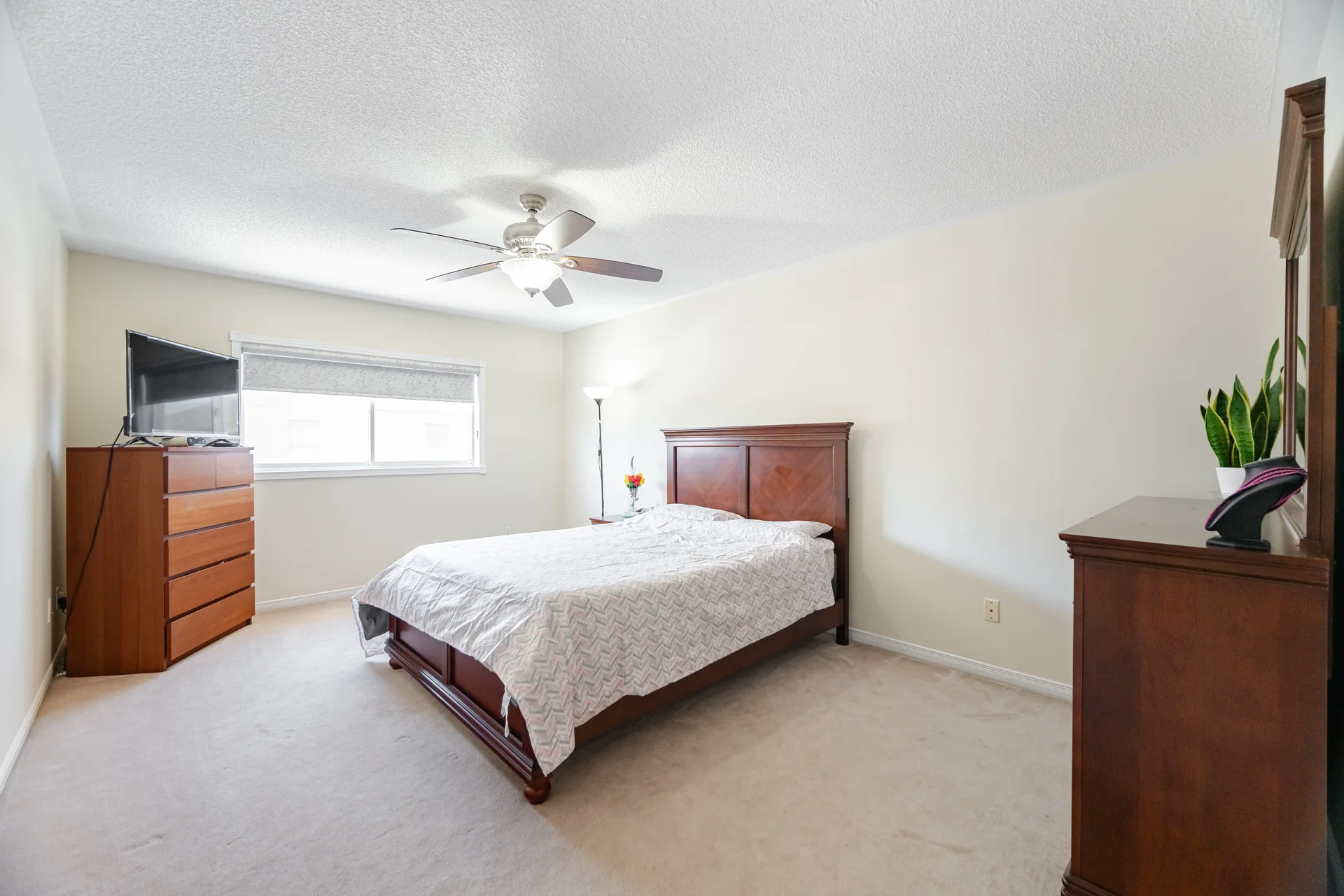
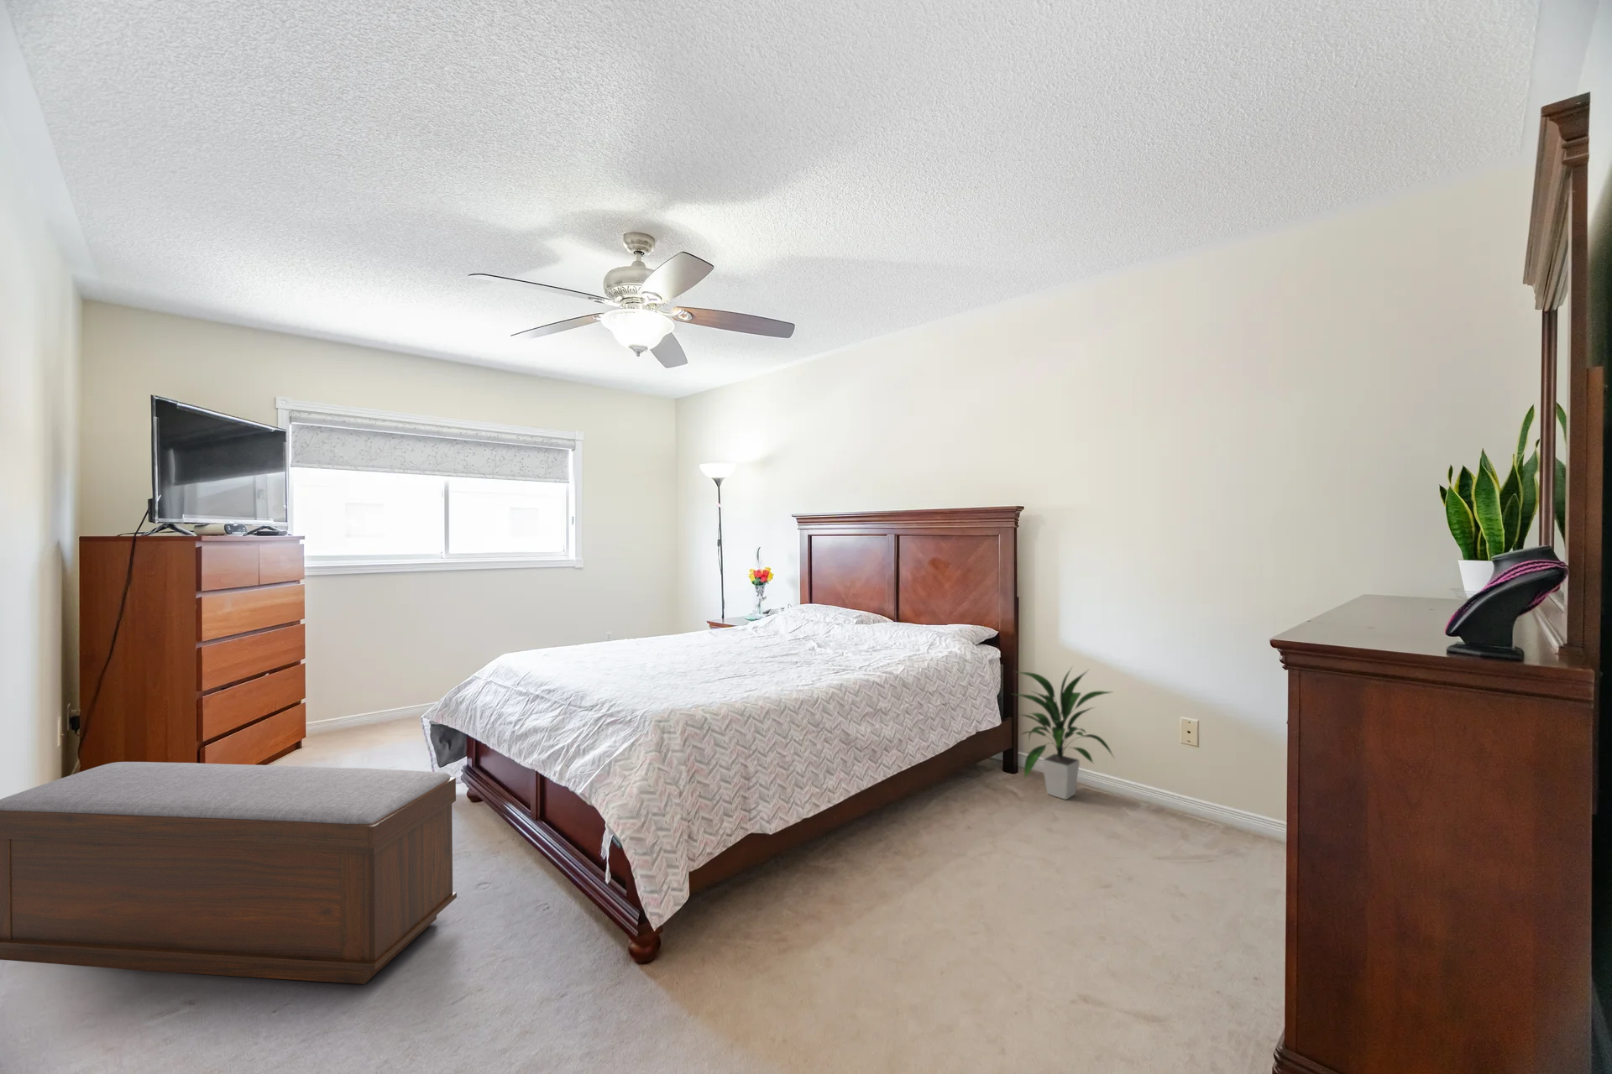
+ bench (230, 858)
+ indoor plant (1057, 729)
